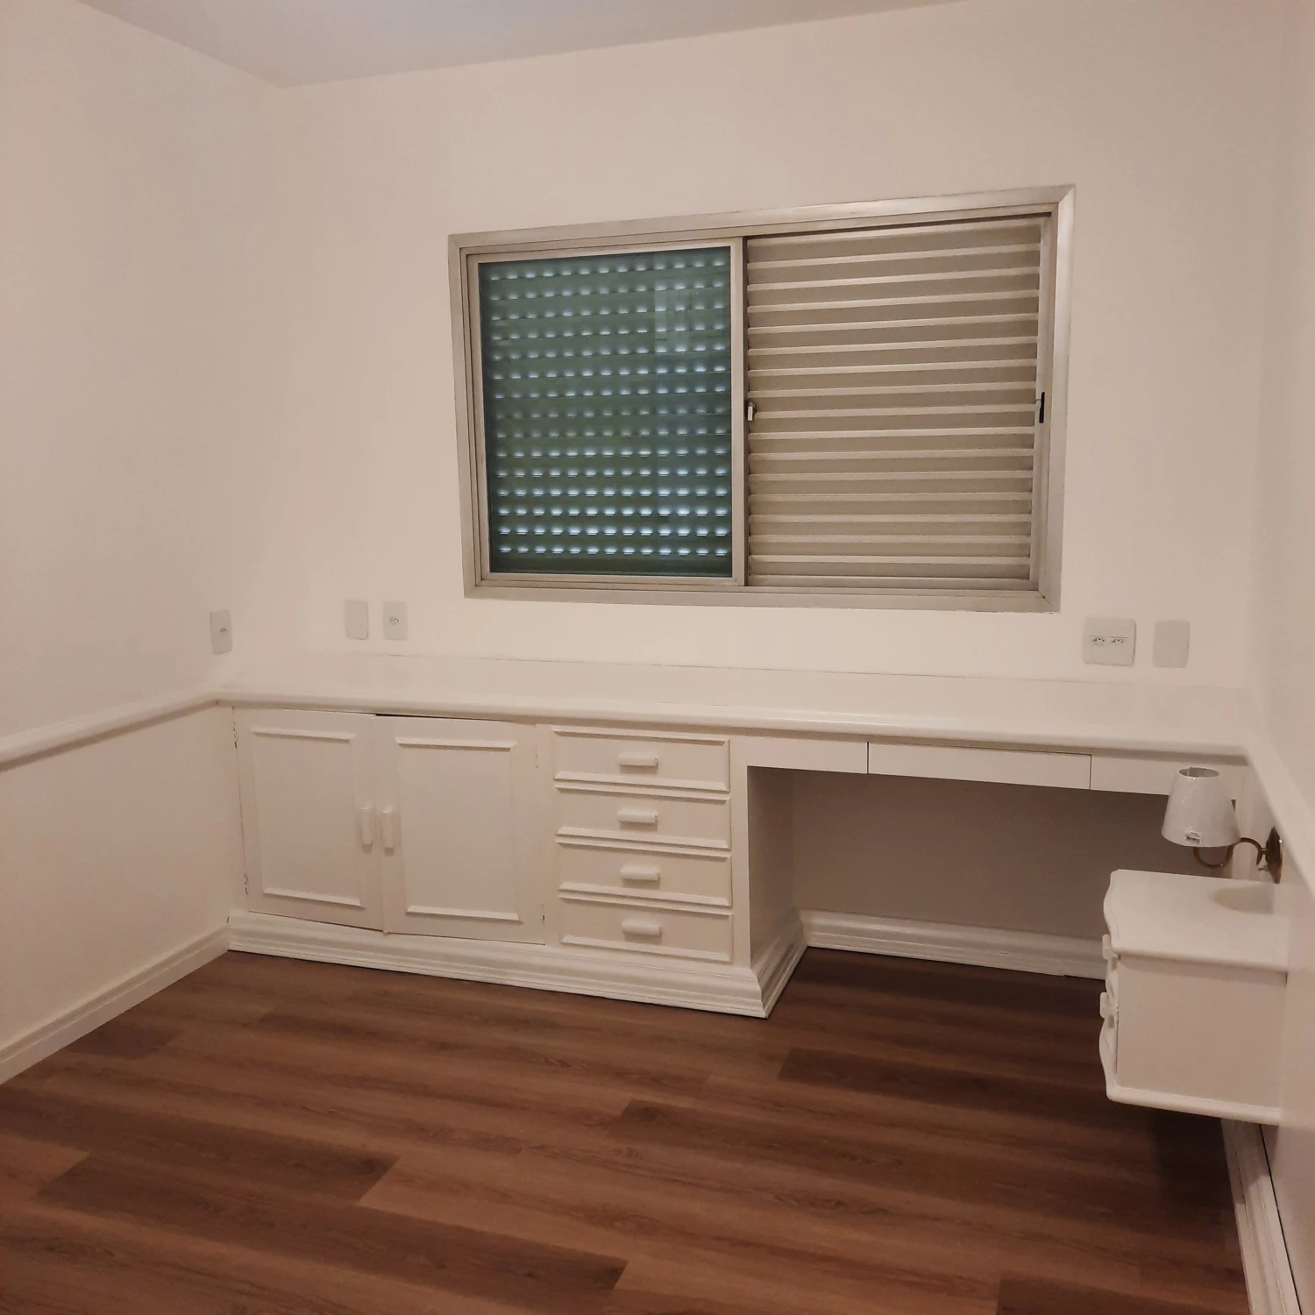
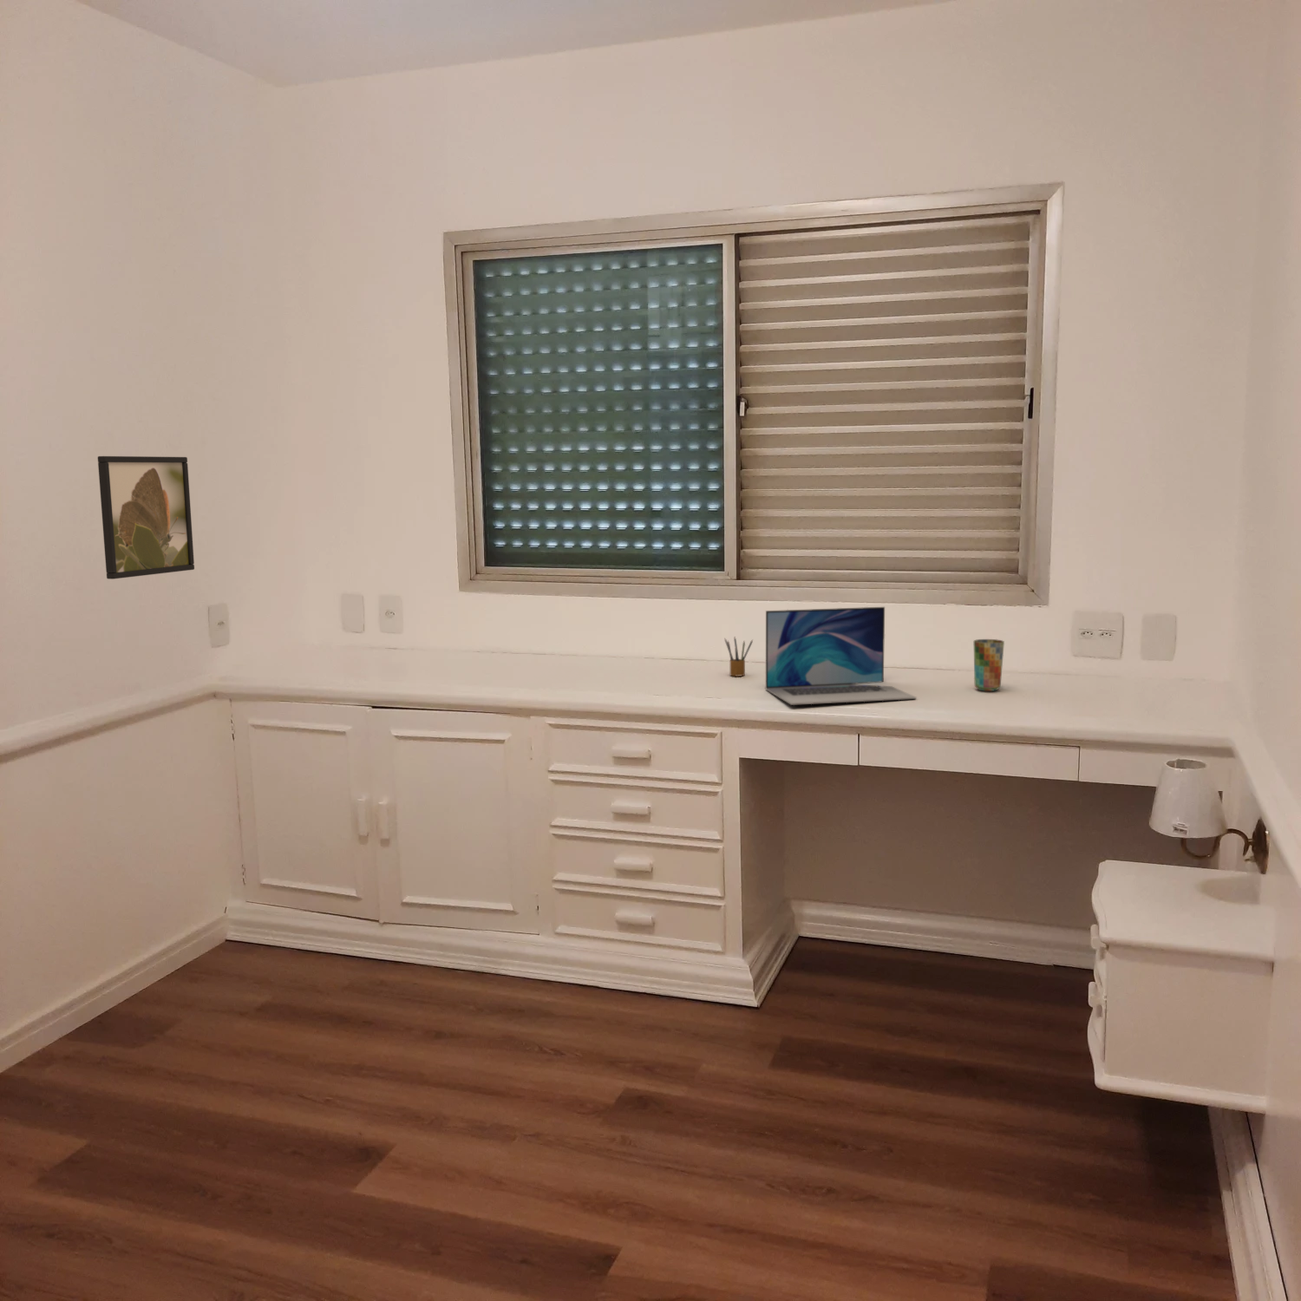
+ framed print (148, 515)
+ pencil box (737, 655)
+ cup (988, 665)
+ laptop (840, 653)
